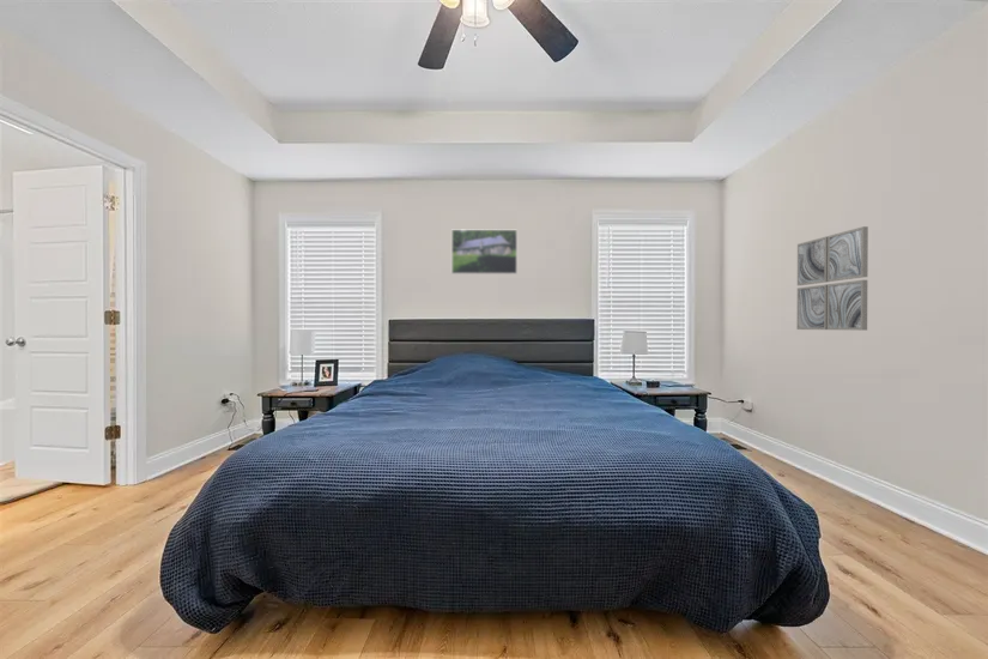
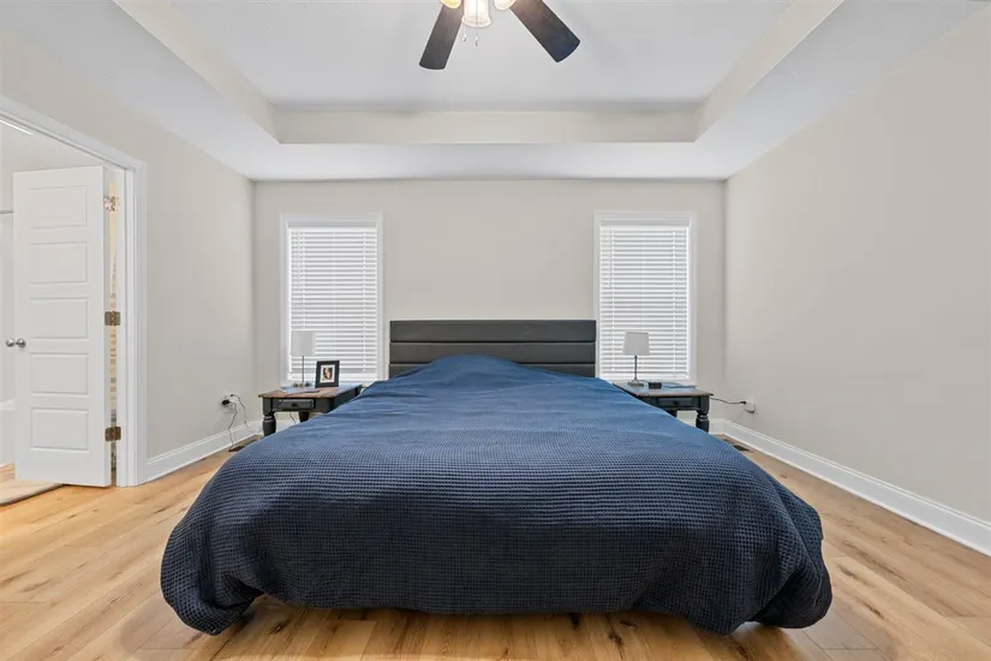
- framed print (484, 252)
- wall art (829, 284)
